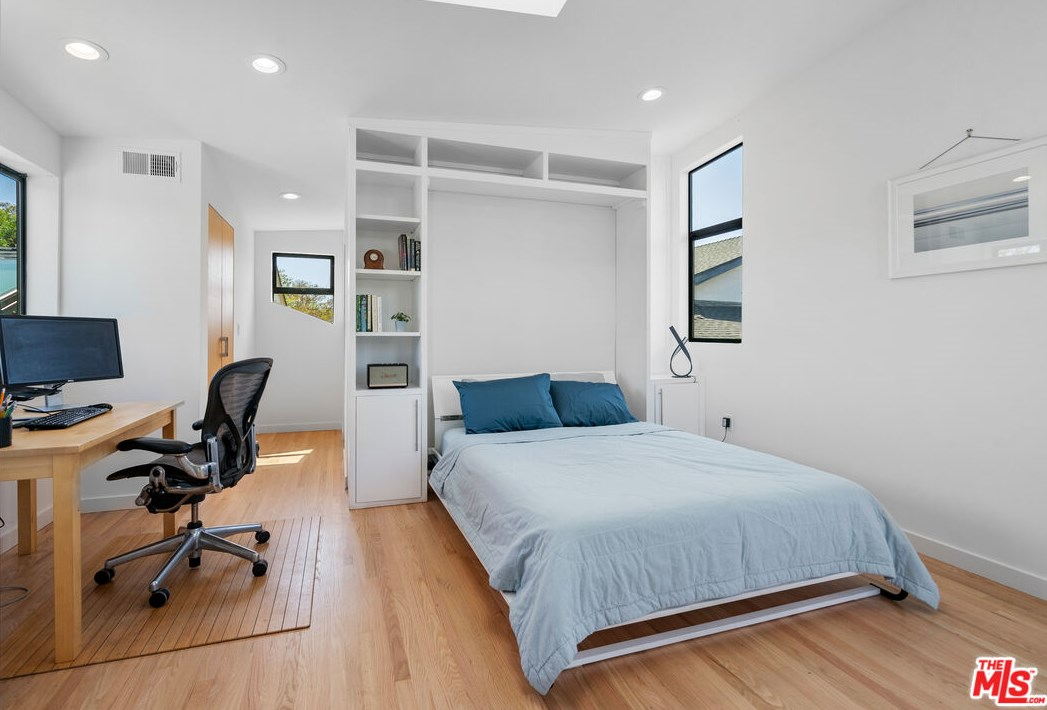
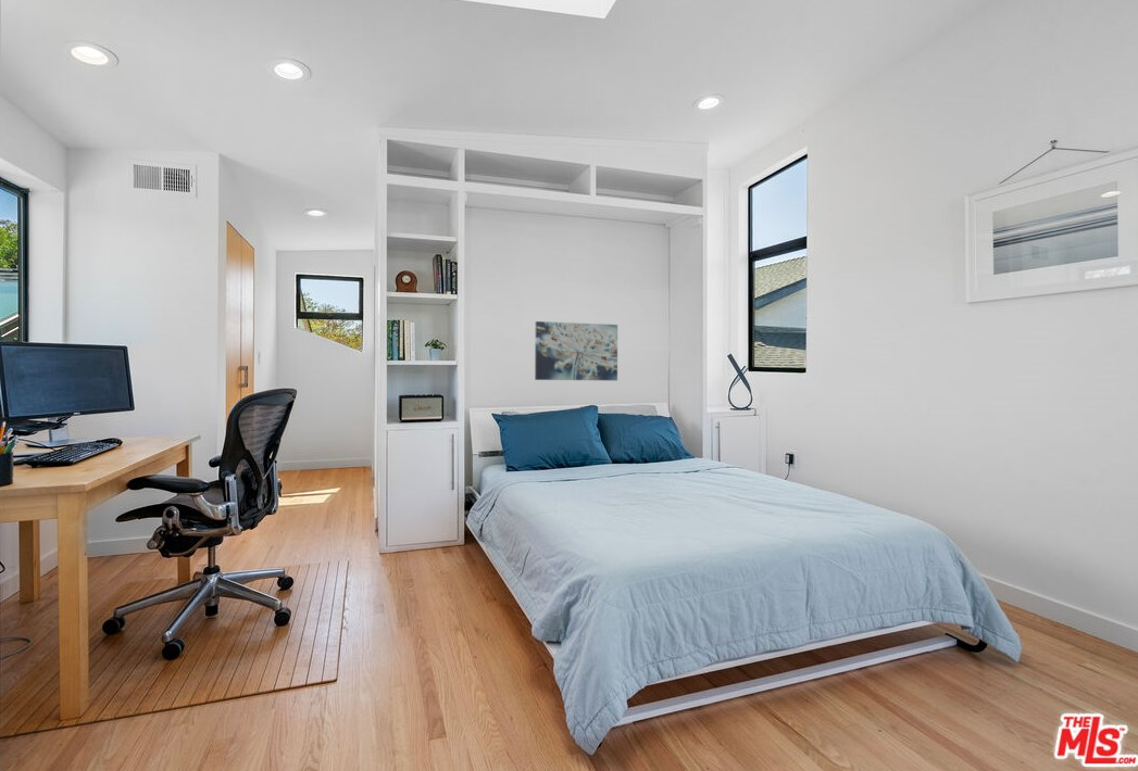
+ wall art (577, 351)
